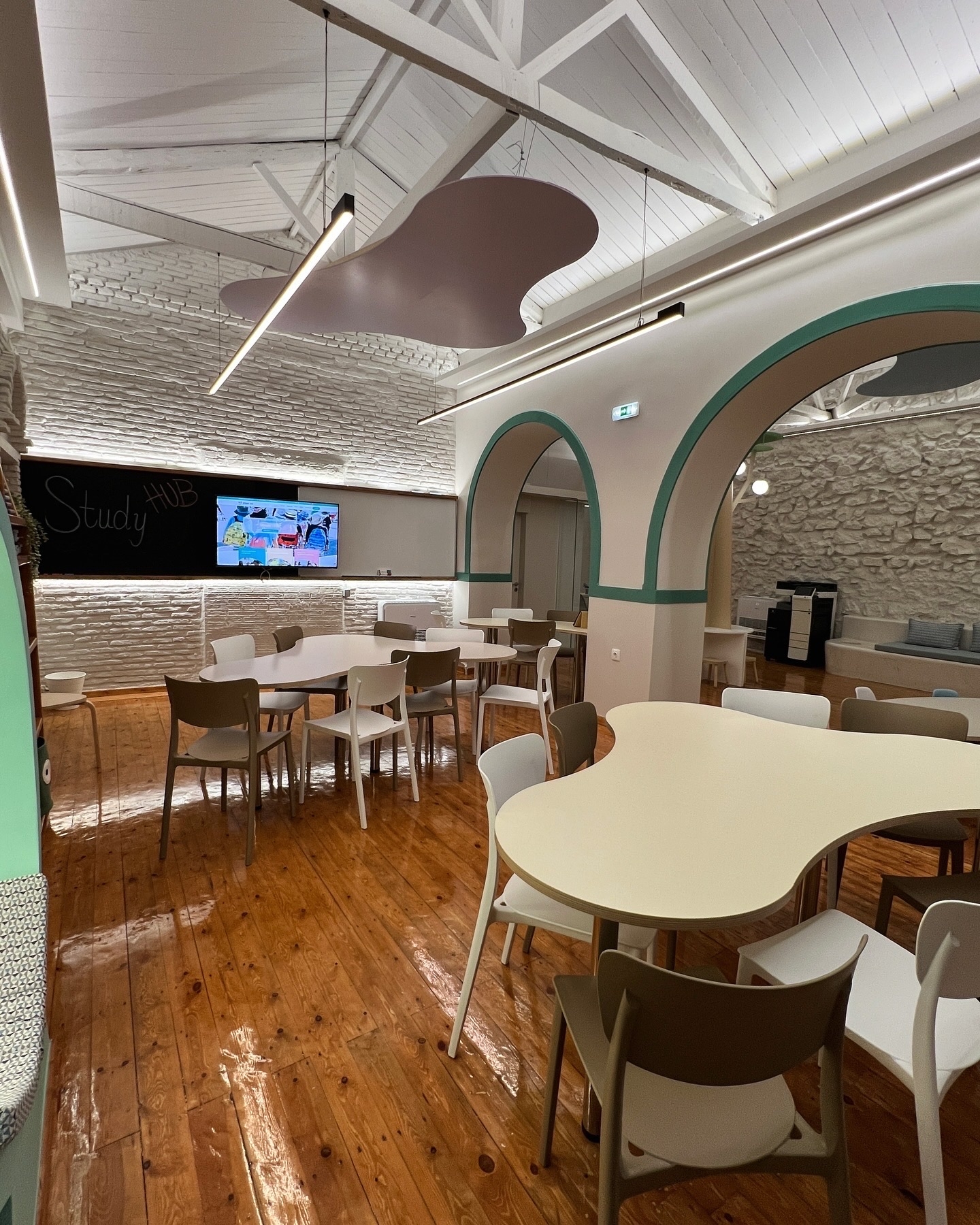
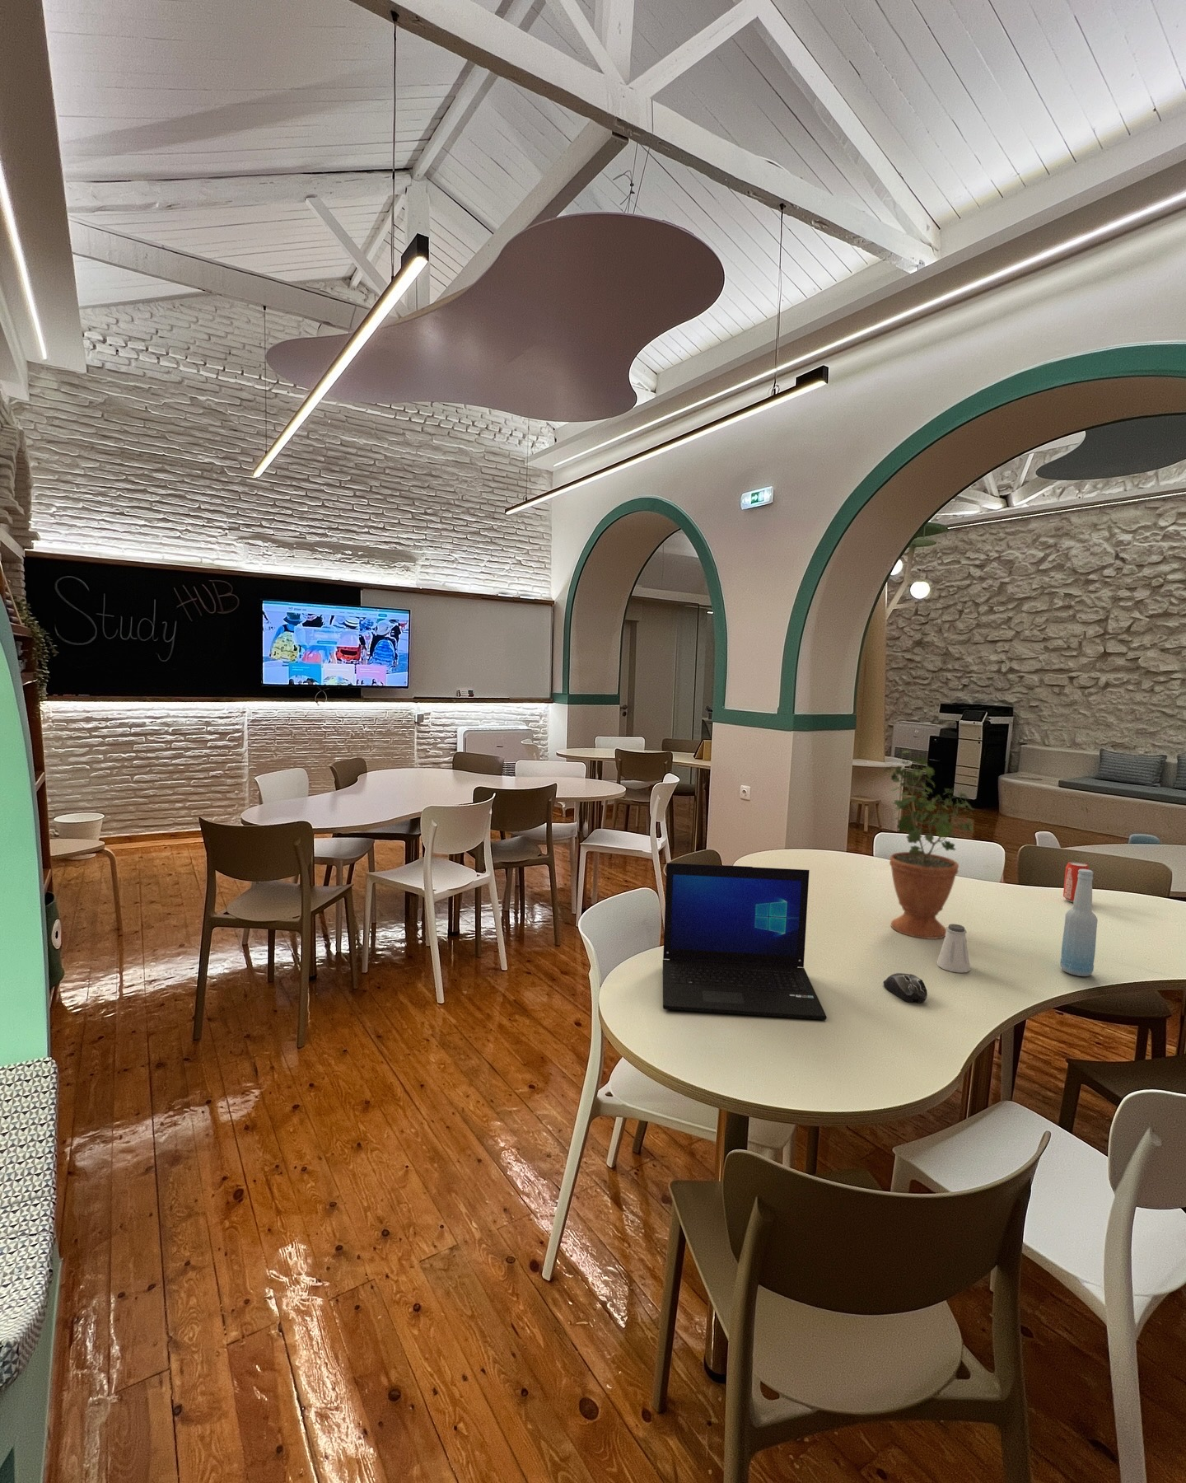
+ laptop (739, 935)
+ beverage can (1076, 883)
+ potted plant (921, 843)
+ bottle (1081, 921)
+ computer mouse (905, 984)
+ saltshaker (955, 945)
